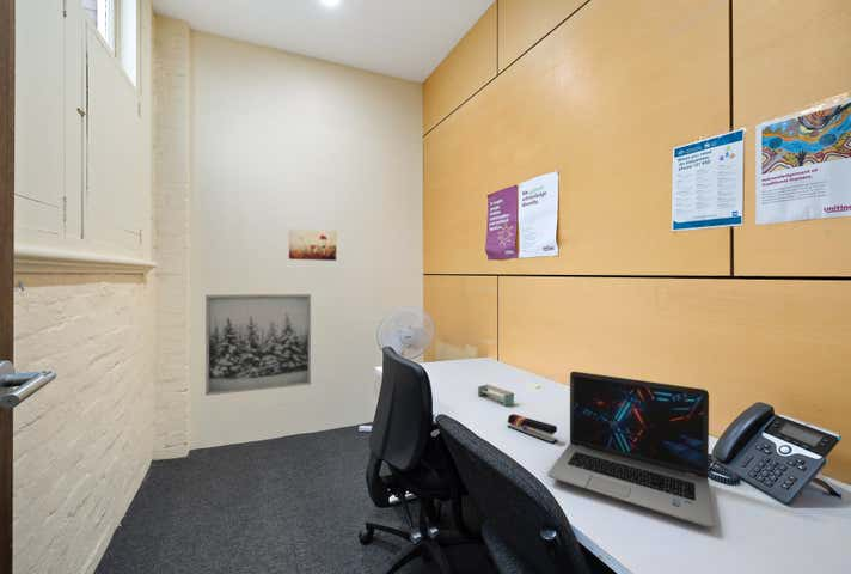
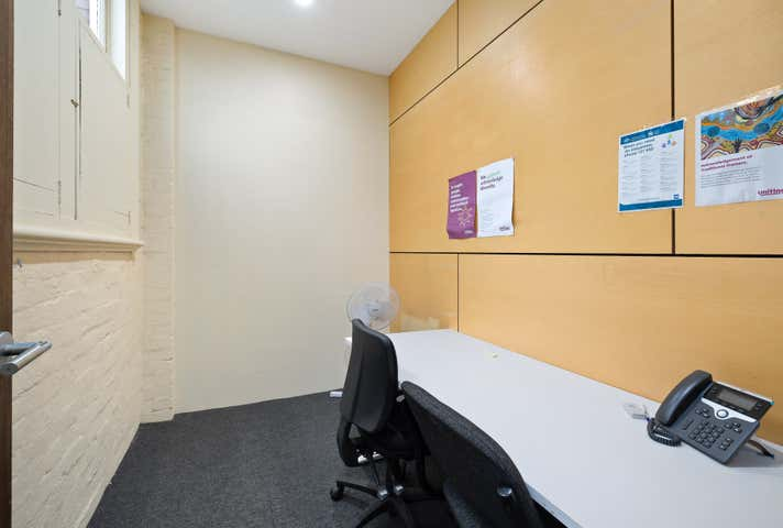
- laptop (626, 435)
- shelf (495, 393)
- wall art (312, 244)
- wall art (261, 341)
- stapler (531, 426)
